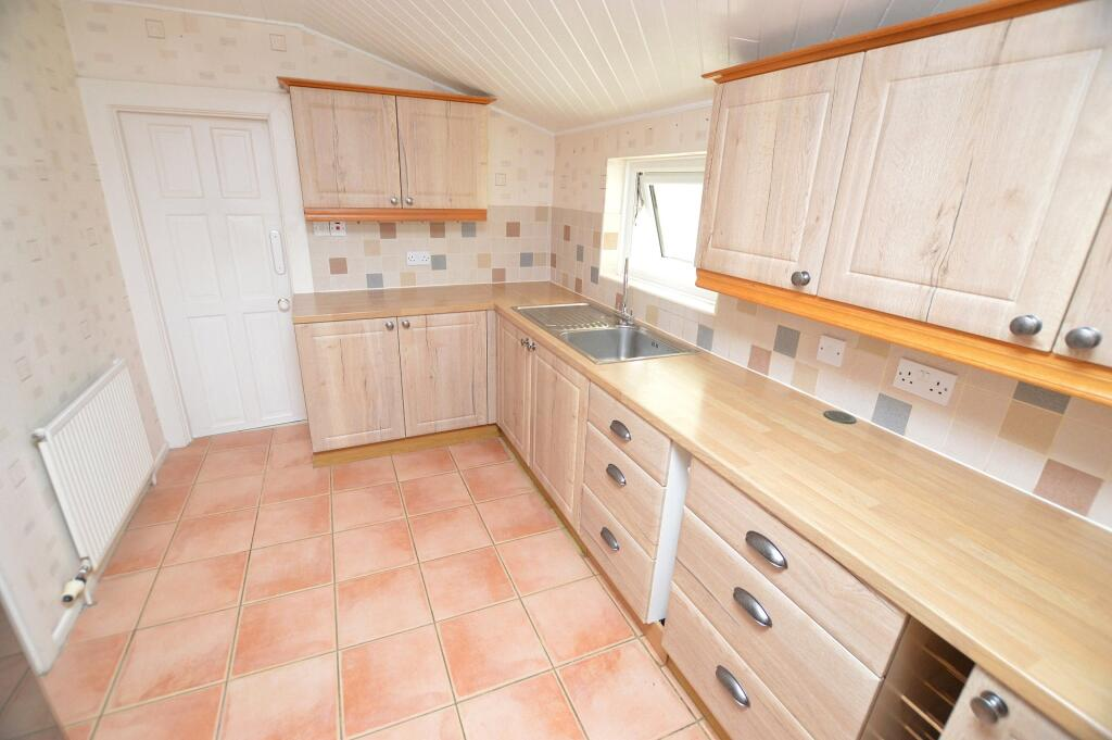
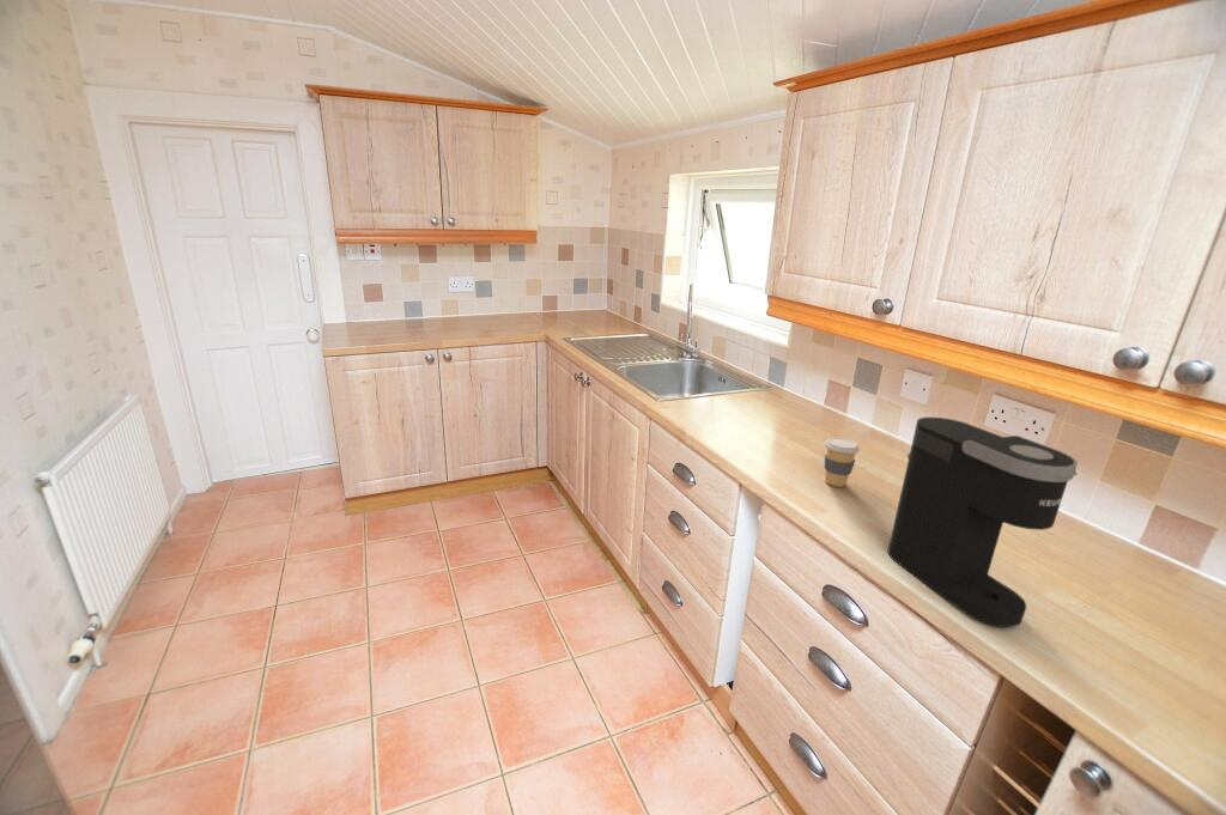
+ coffee cup (838, 462)
+ coffee maker (969, 512)
